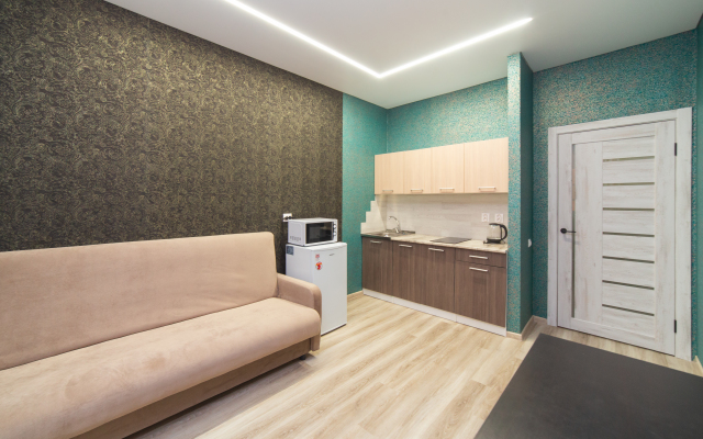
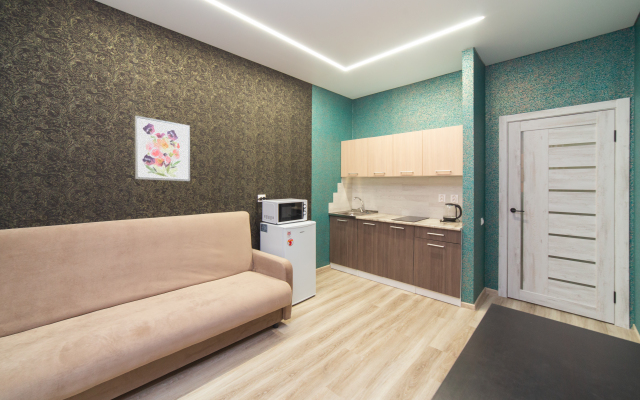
+ wall art (164, 150)
